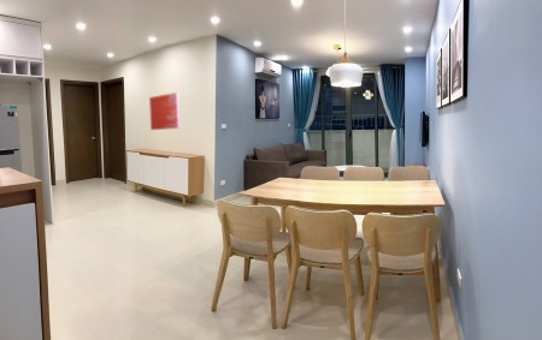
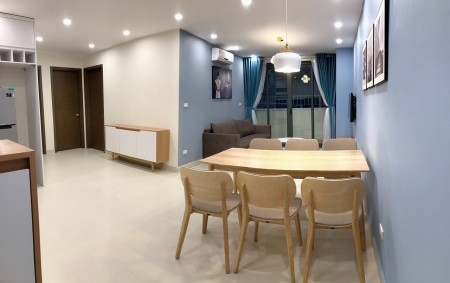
- wall art (164, 112)
